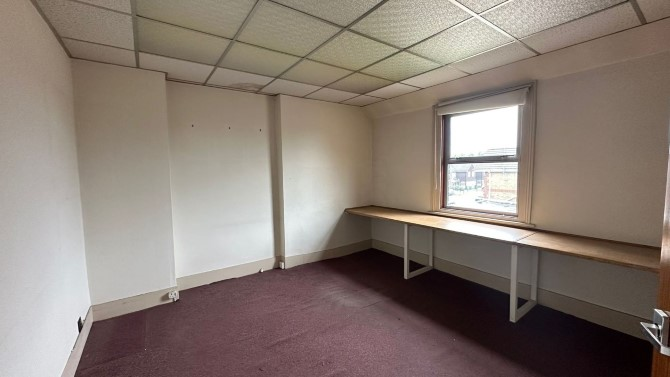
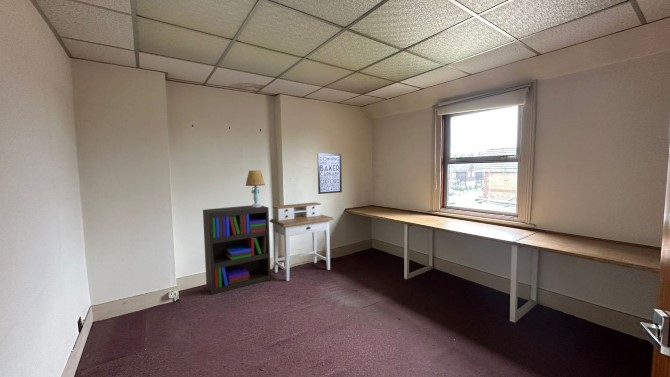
+ table lamp (255, 188)
+ bookshelf (237, 245)
+ wall art (330, 173)
+ desk (300, 234)
